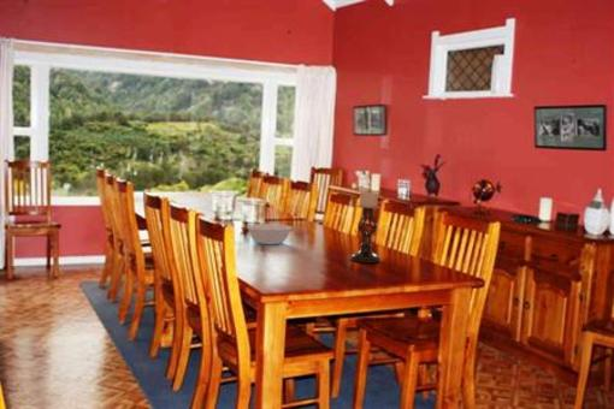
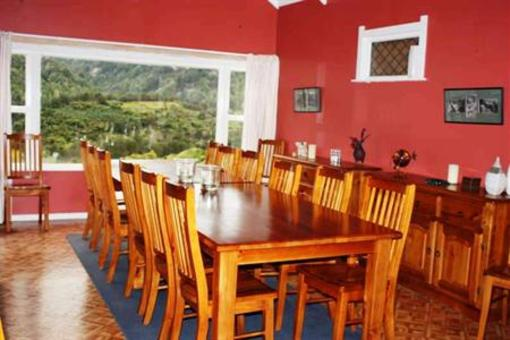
- candle holder (367, 226)
- bowl (268, 233)
